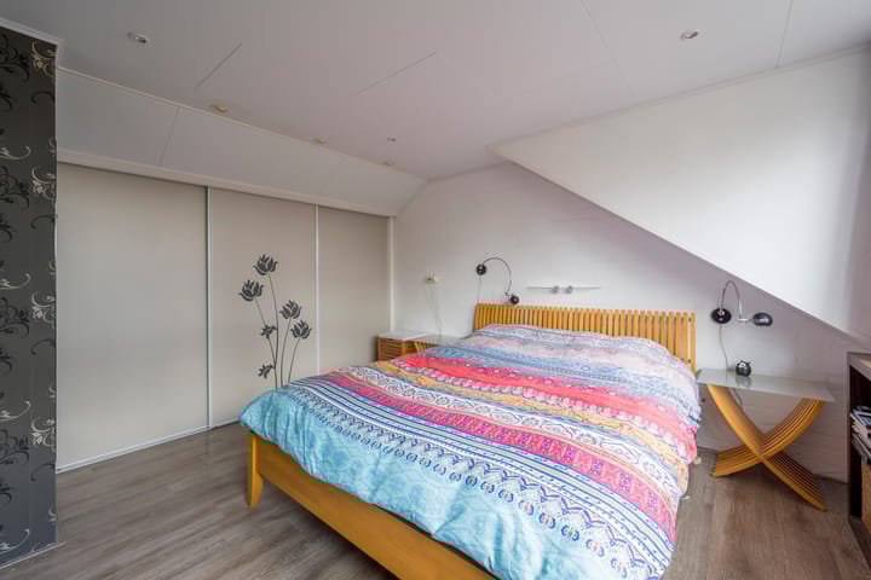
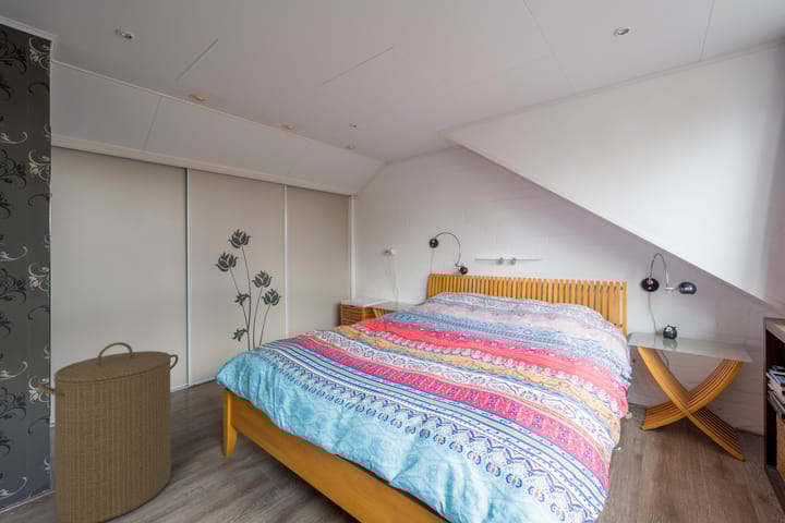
+ laundry hamper (118, 416)
